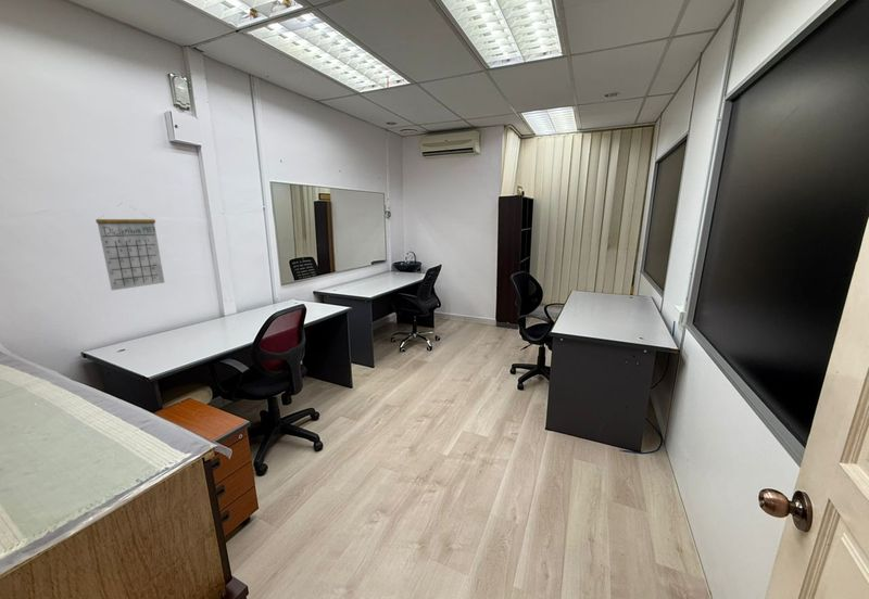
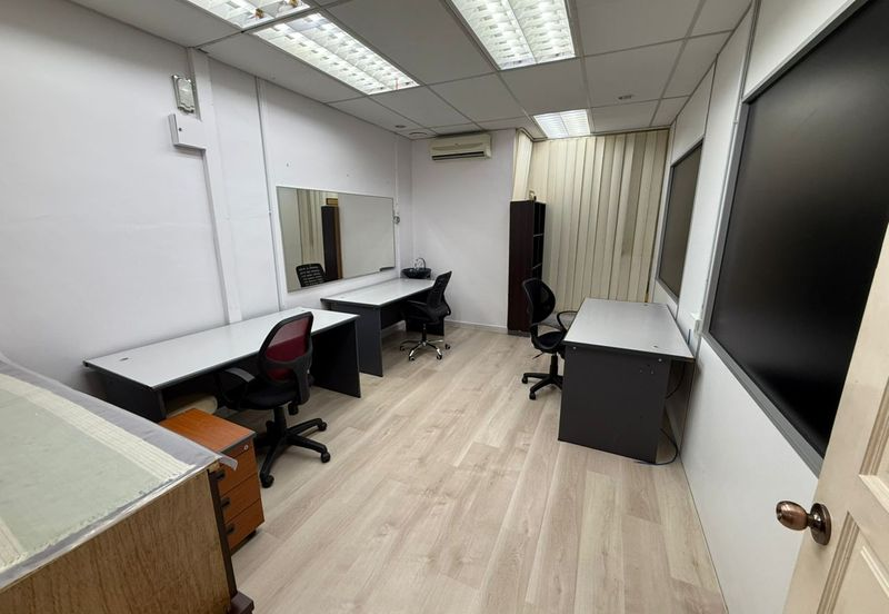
- calendar (131, 245)
